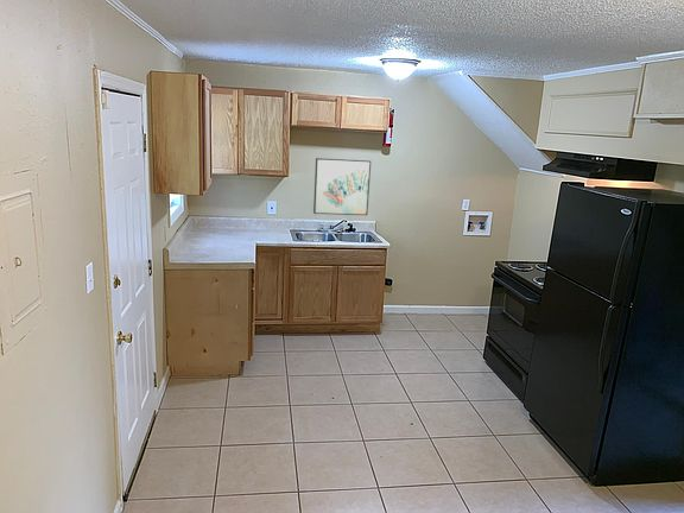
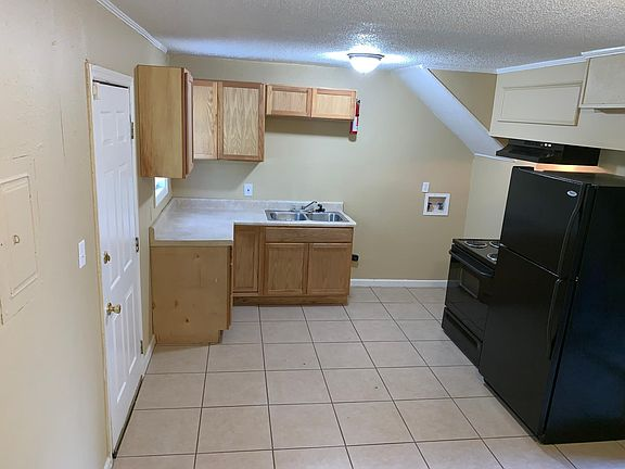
- wall art (342, 186)
